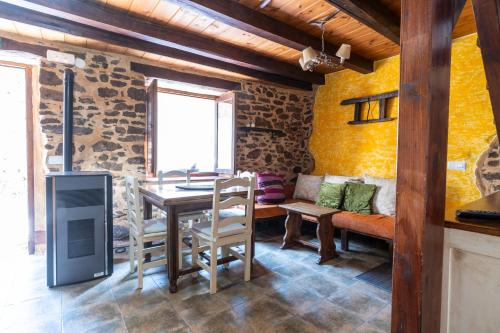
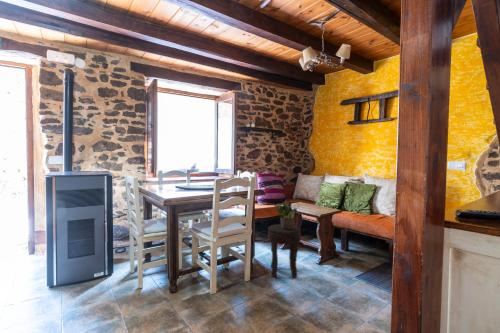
+ potted plant (285, 212)
+ side table (283, 244)
